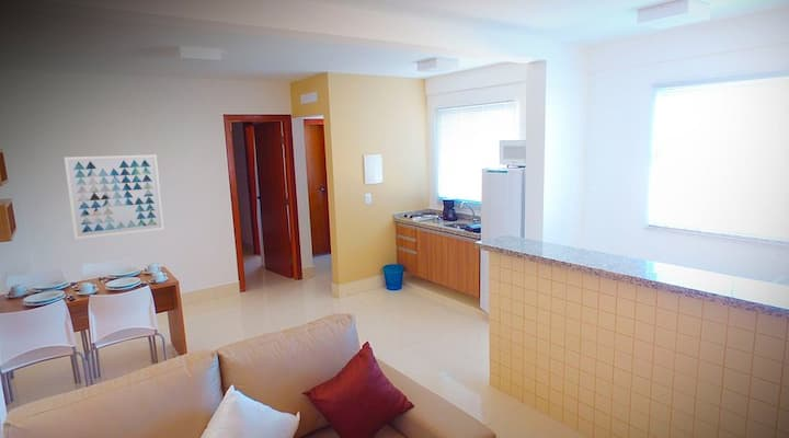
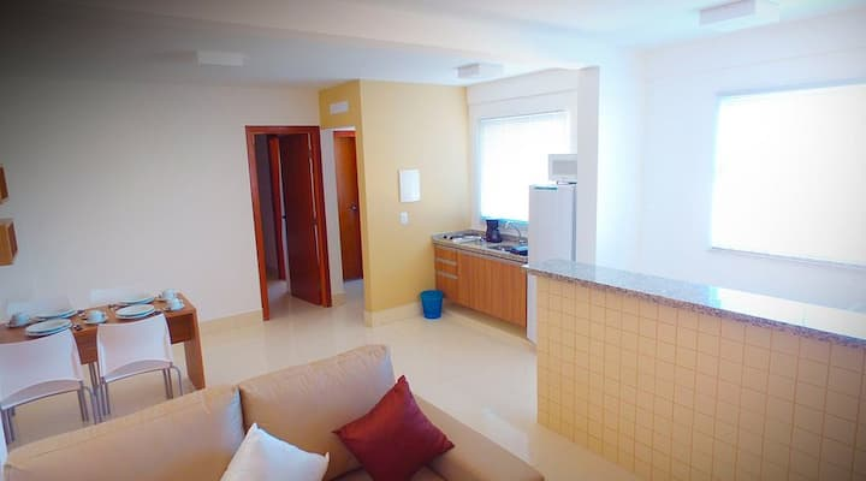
- wall art (116, 195)
